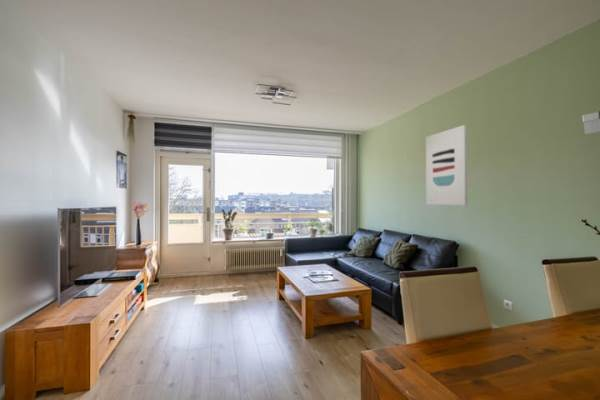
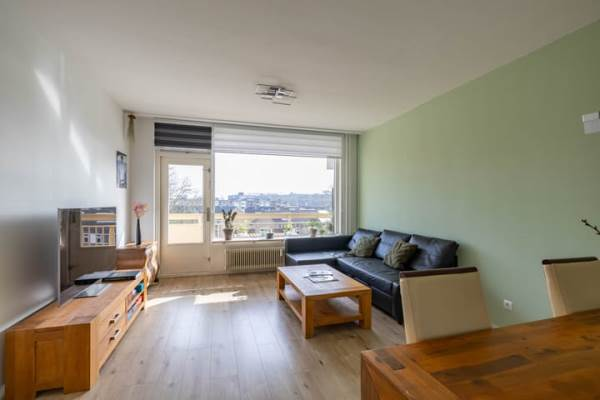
- wall art (444, 168)
